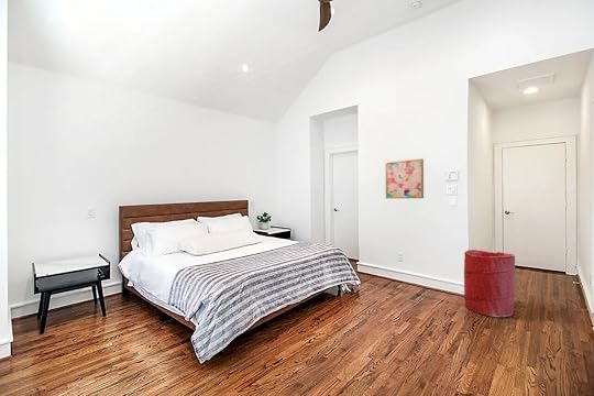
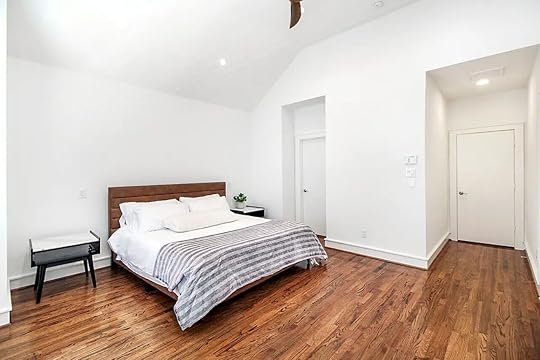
- laundry hamper (488, 279)
- wall art (404, 179)
